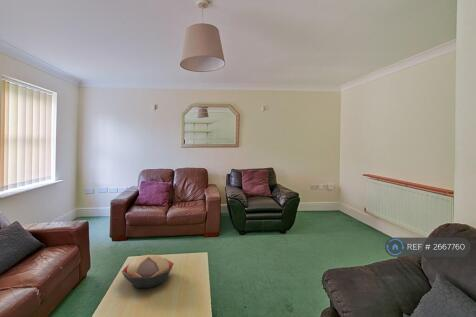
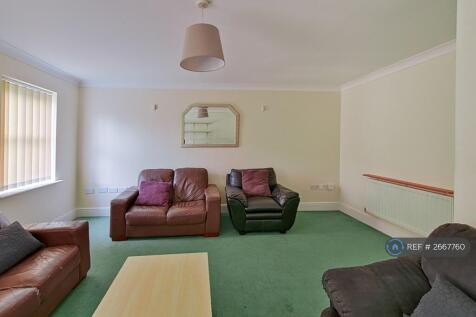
- decorative bowl (148, 268)
